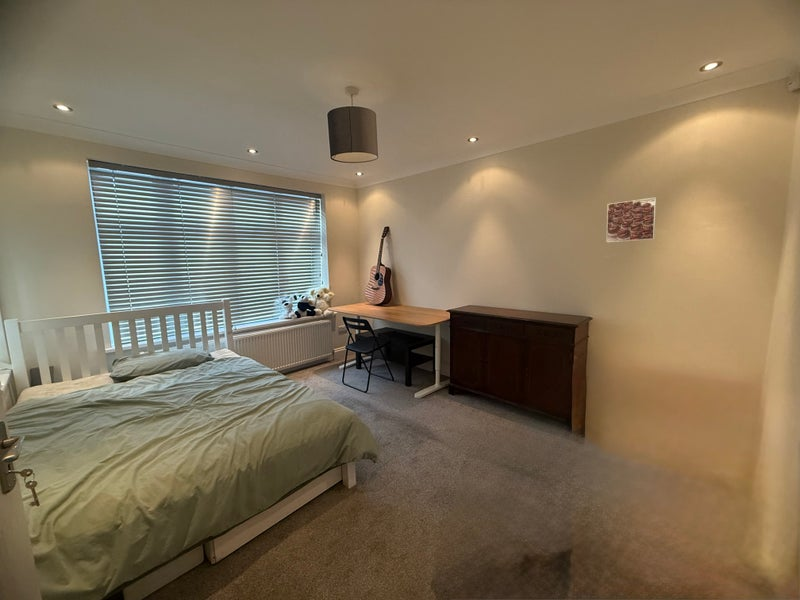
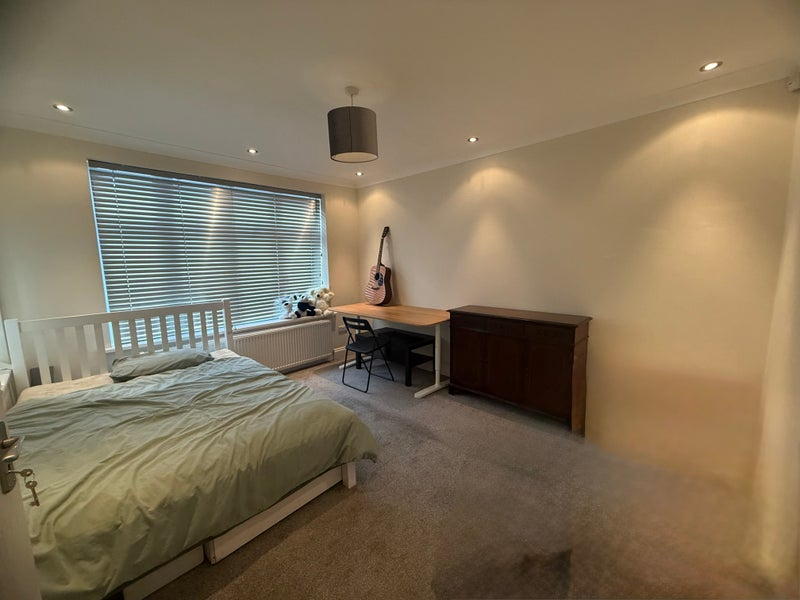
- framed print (630, 221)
